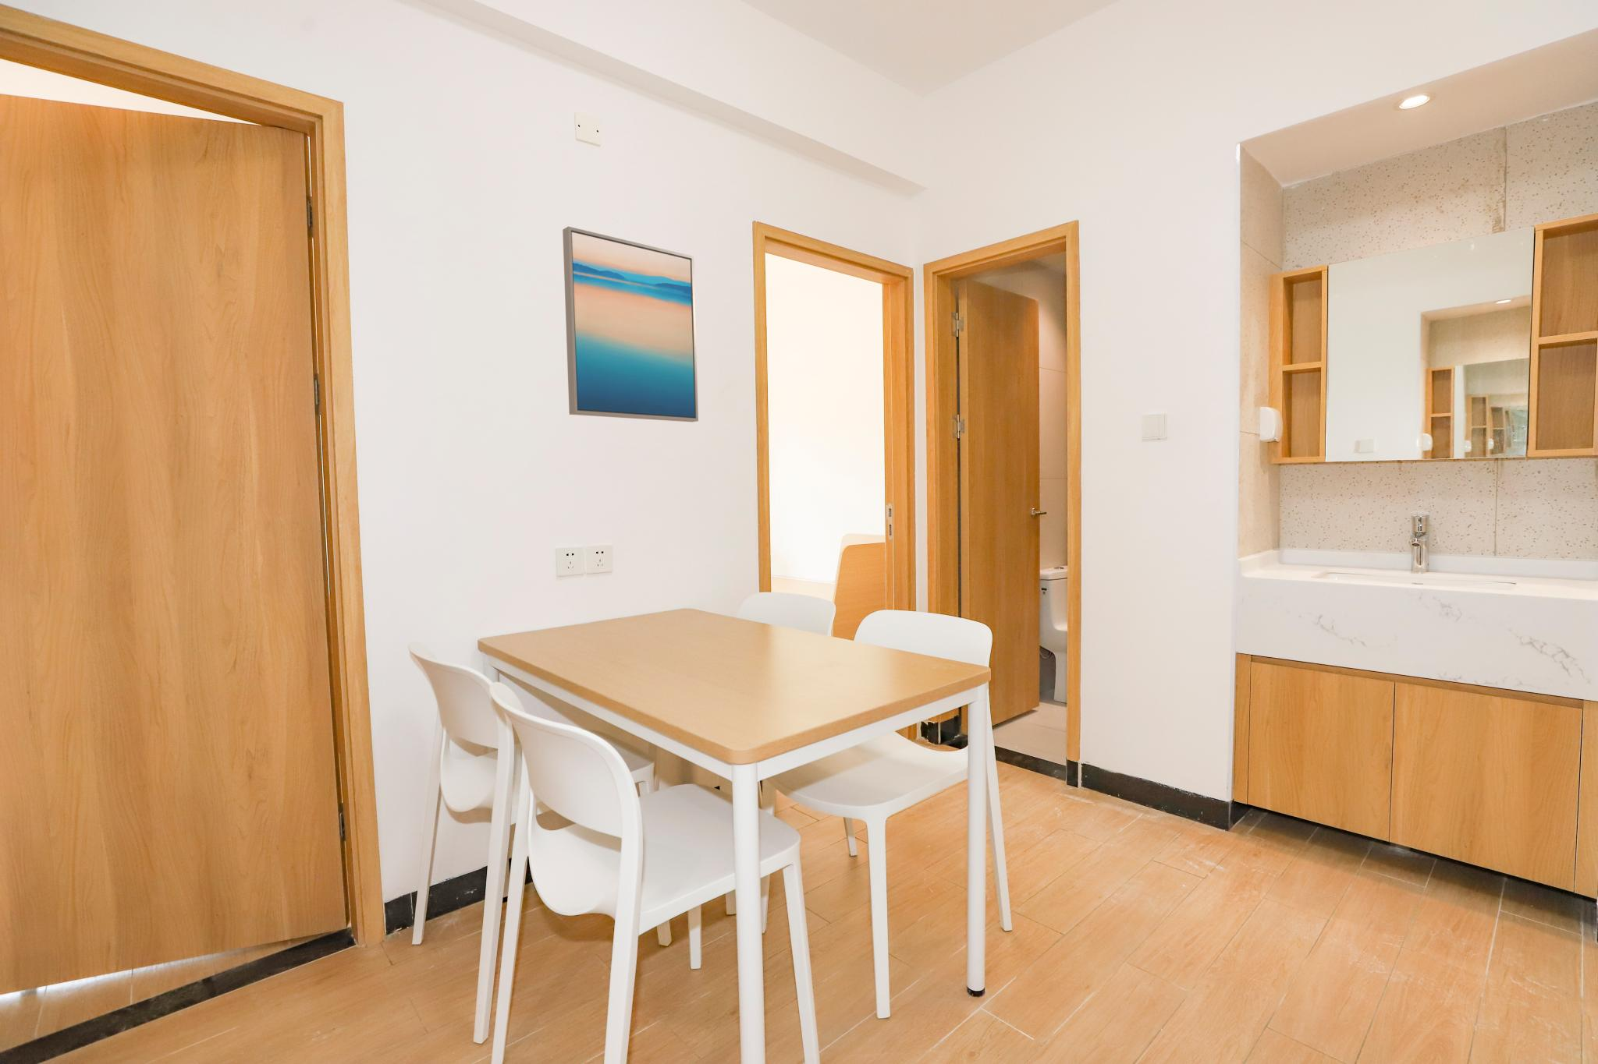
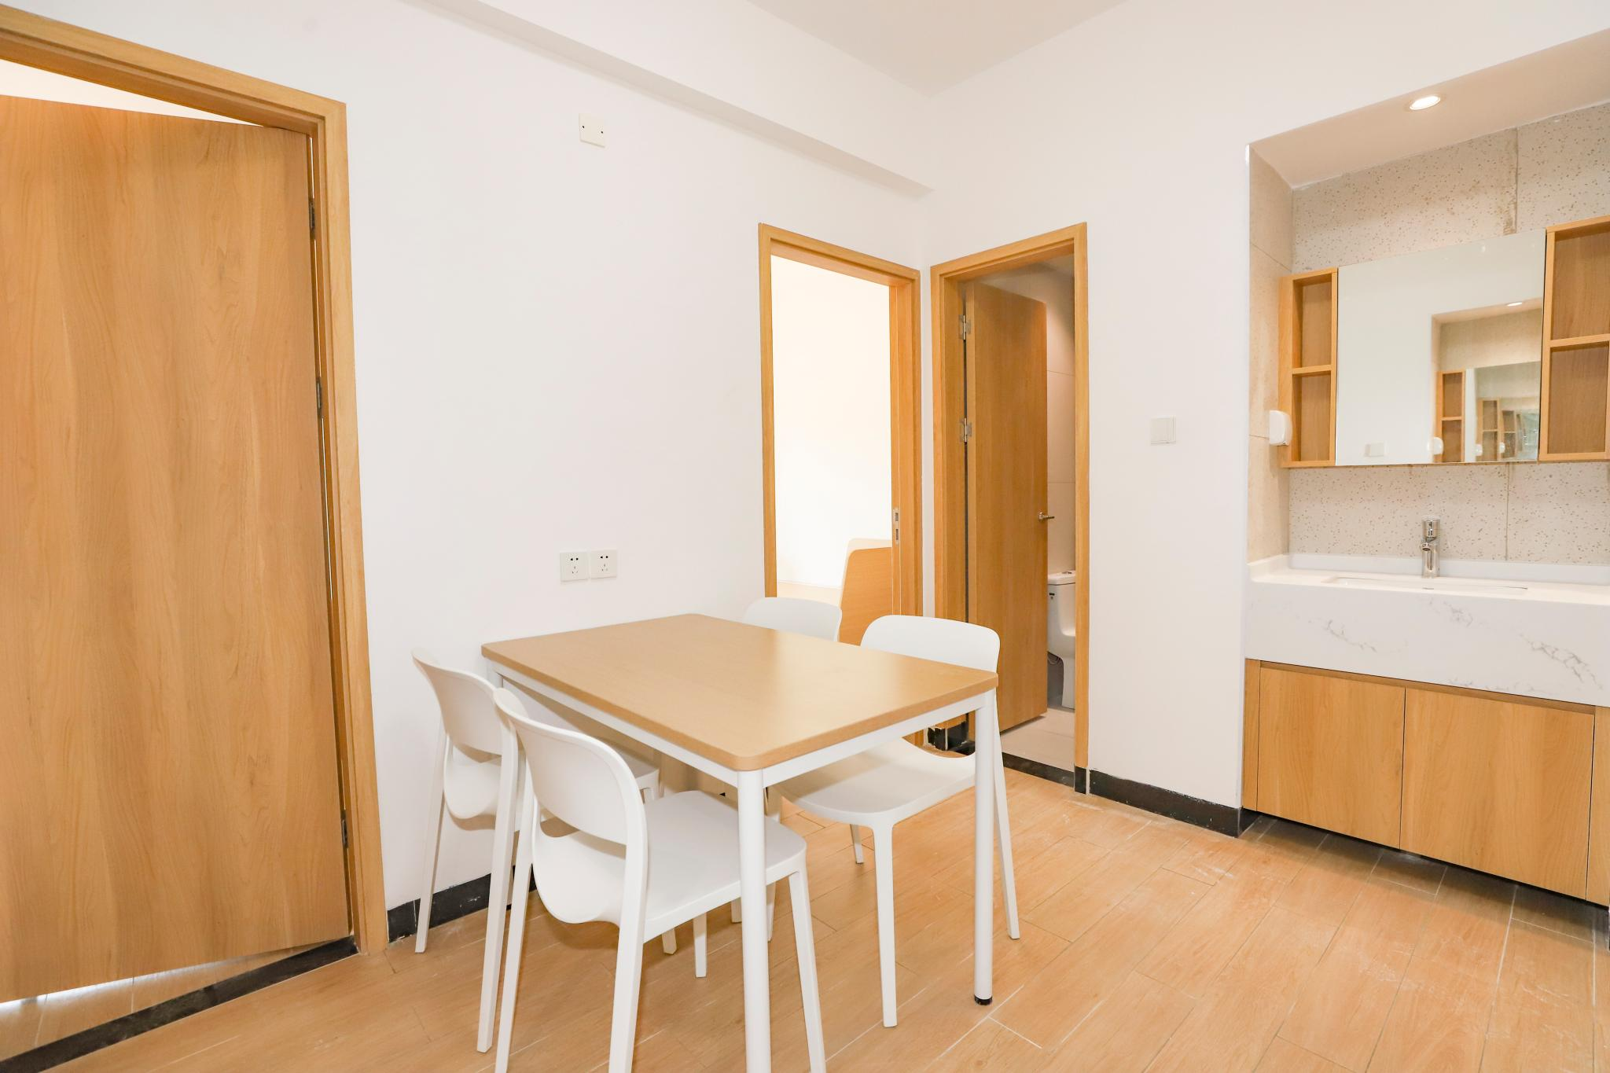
- wall art (634, 331)
